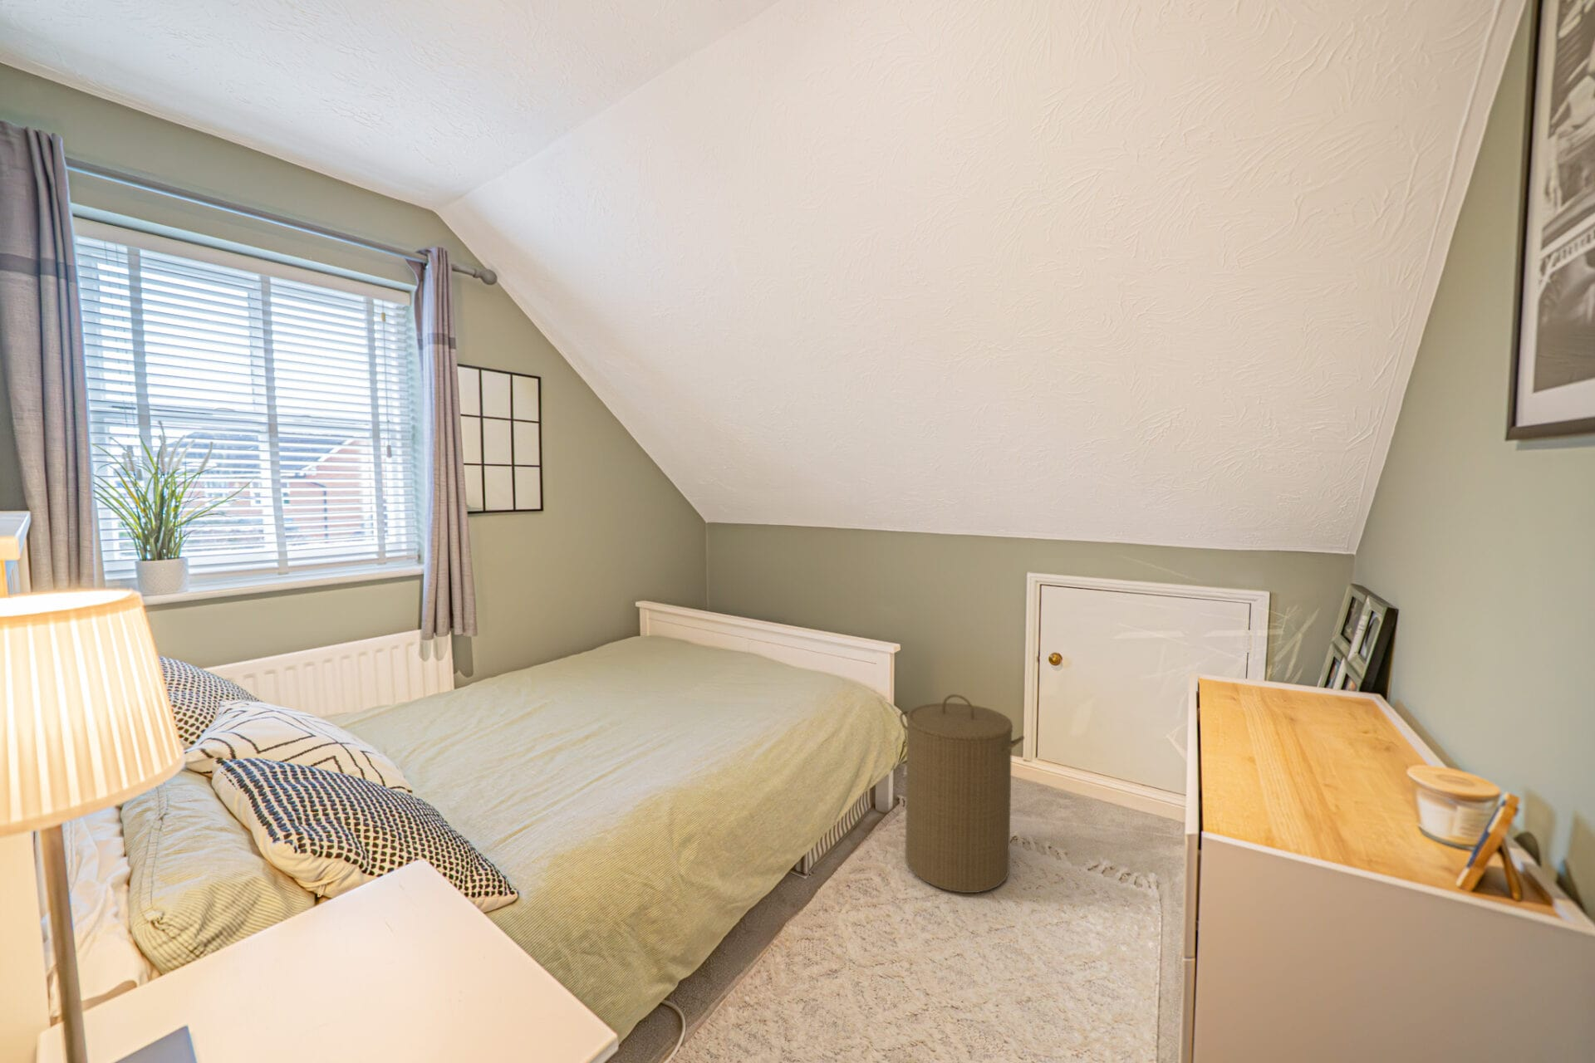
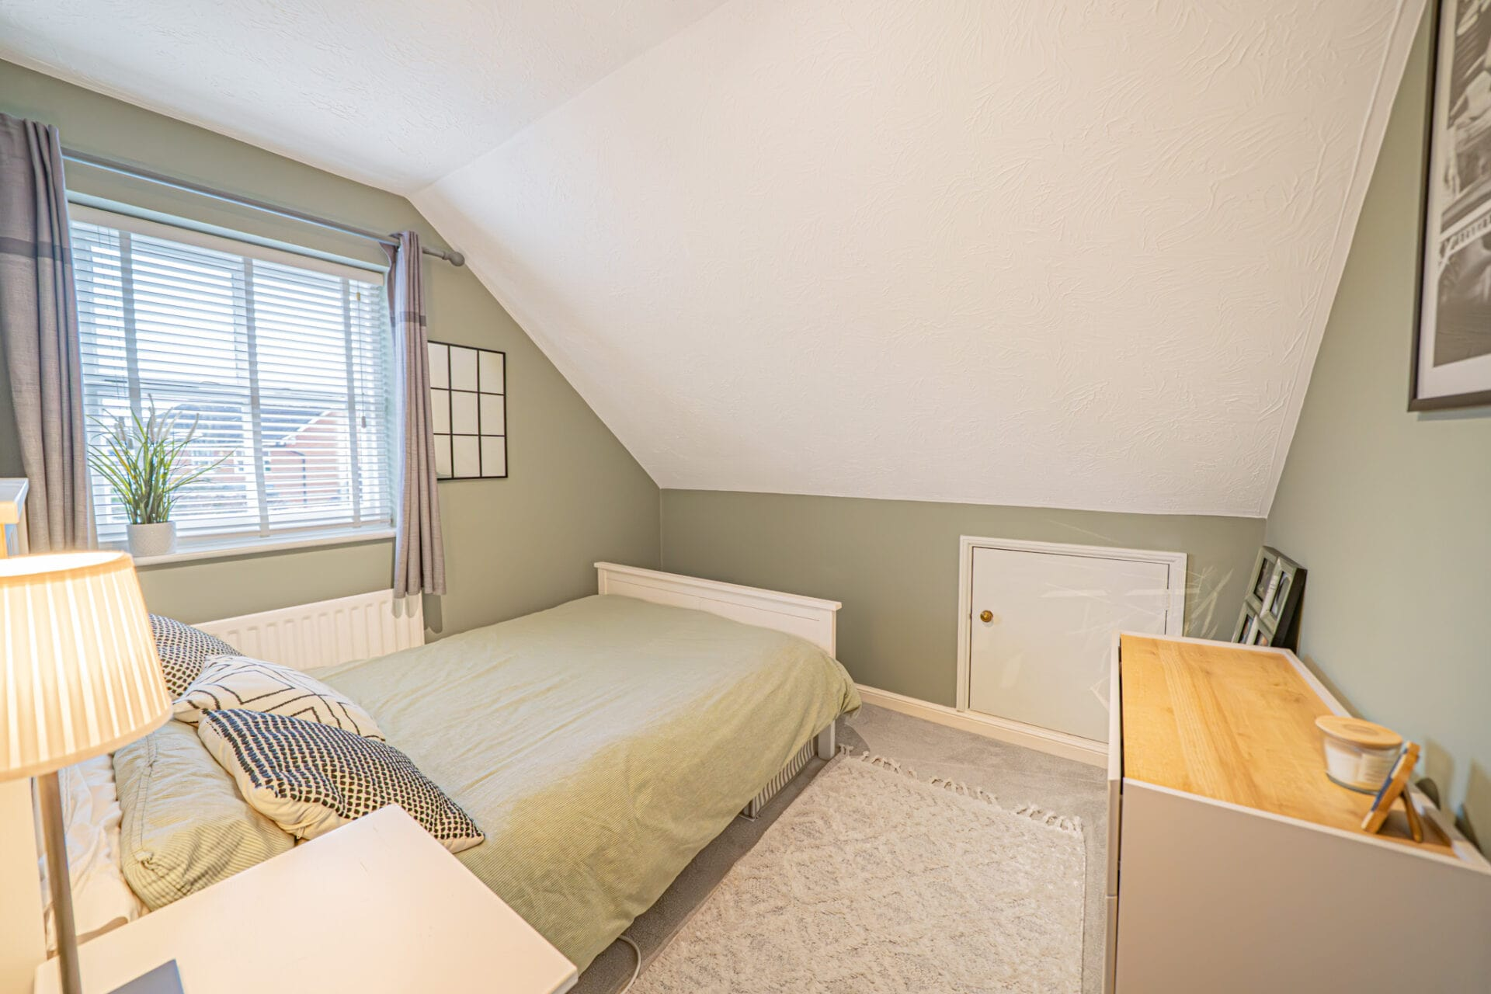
- laundry hamper (957, 779)
